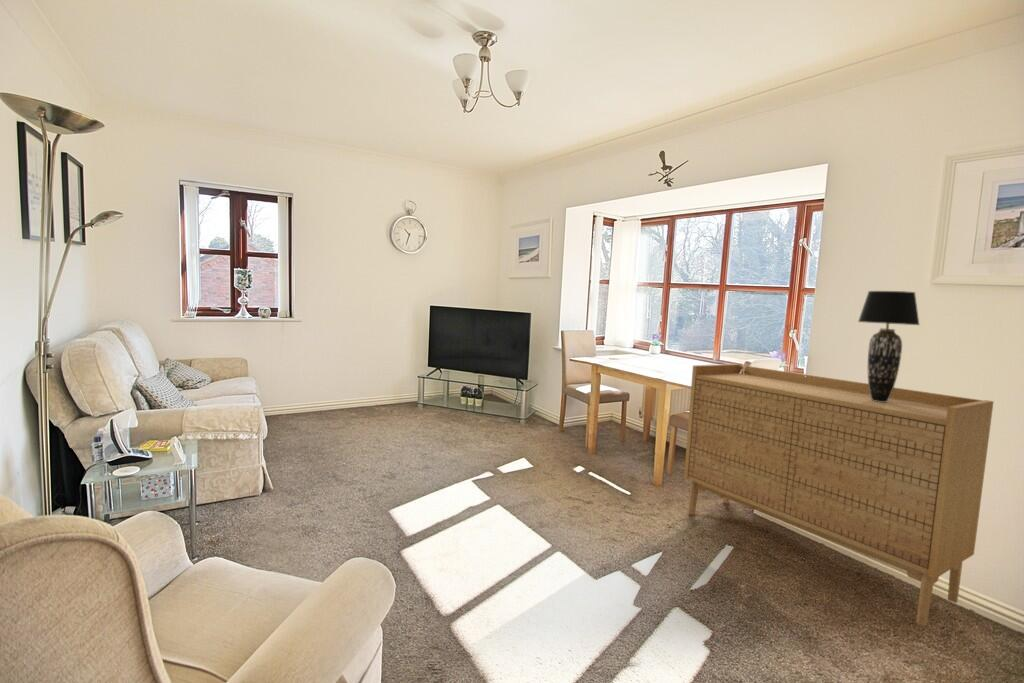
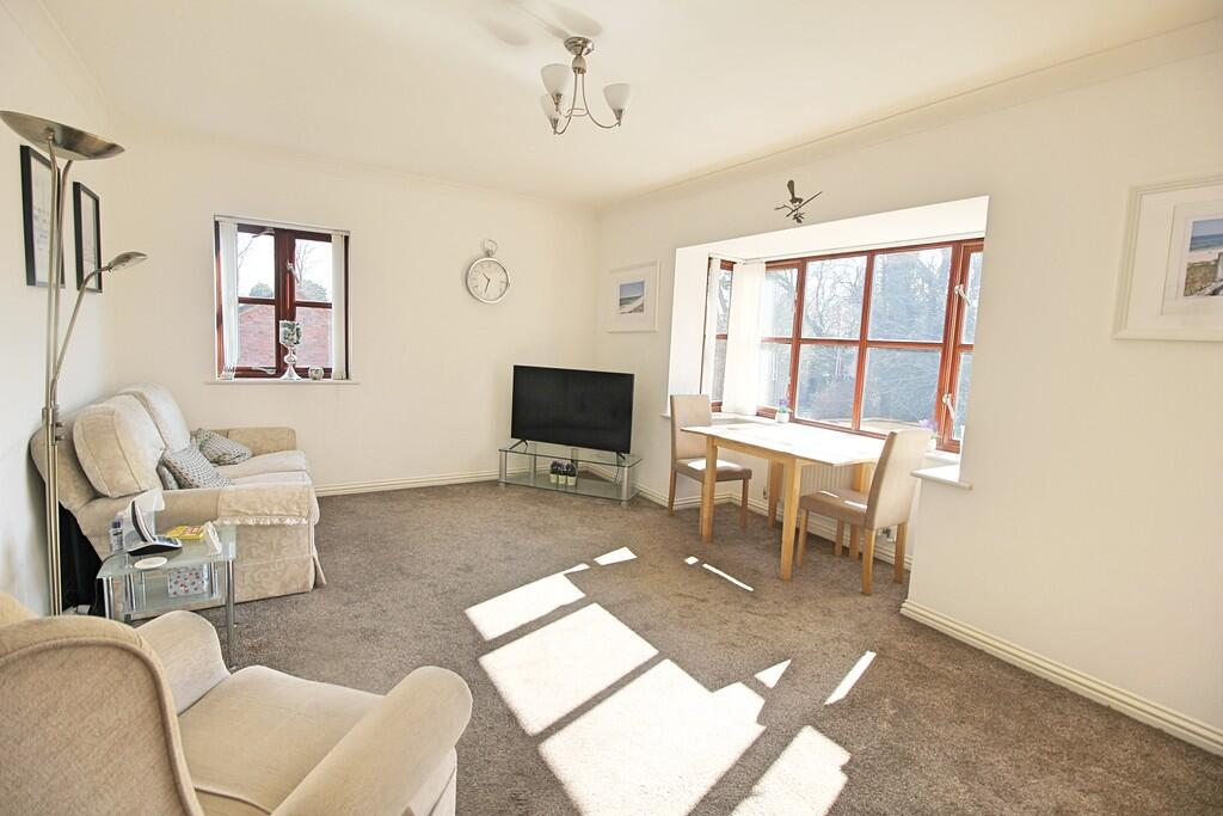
- table lamp (885, 346)
- sideboard (810, 467)
